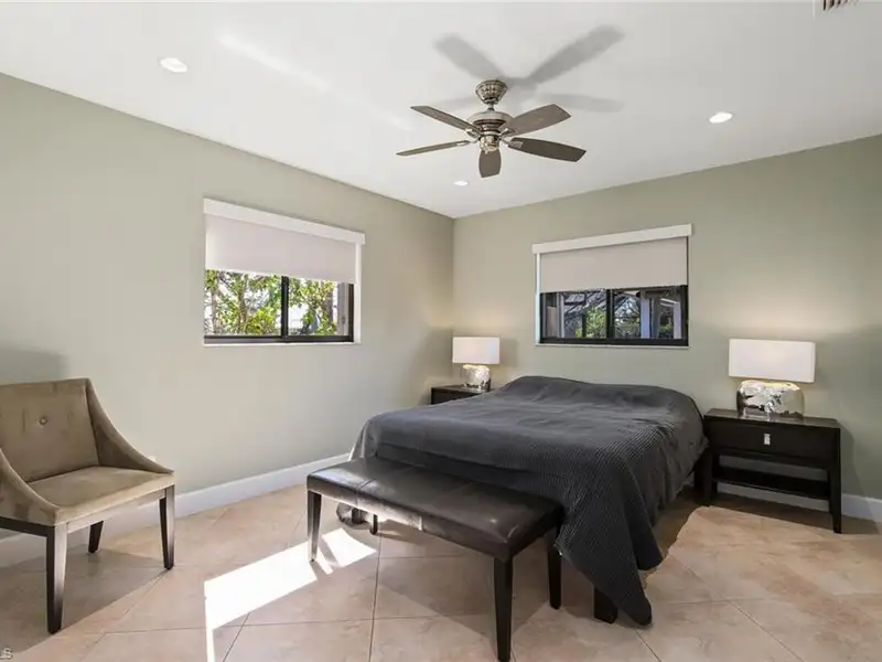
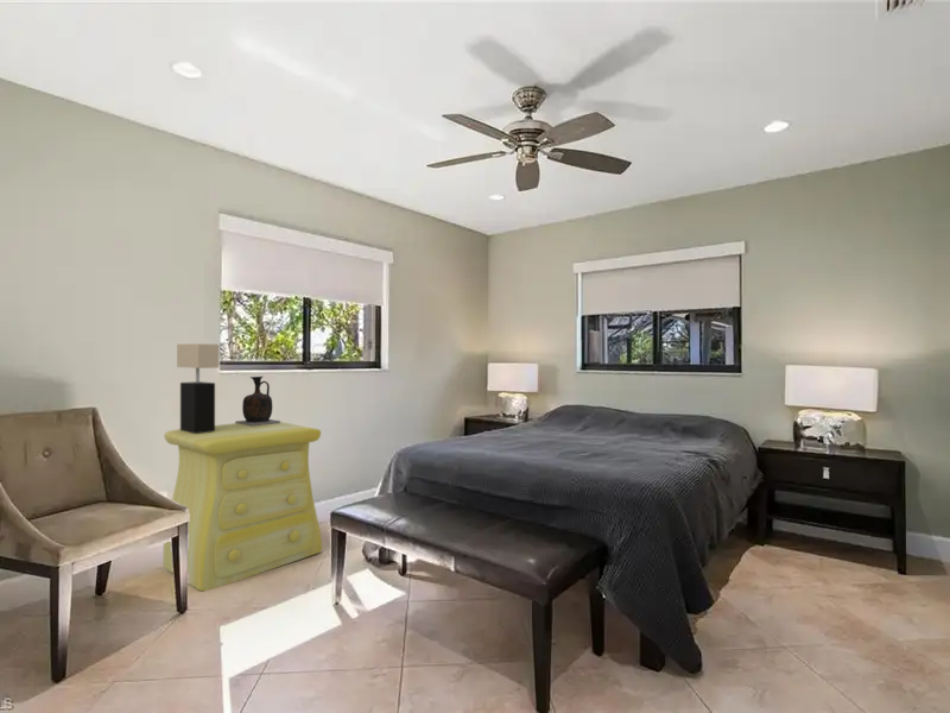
+ vase (258, 399)
+ table lamp (197, 386)
+ dresser (247, 493)
